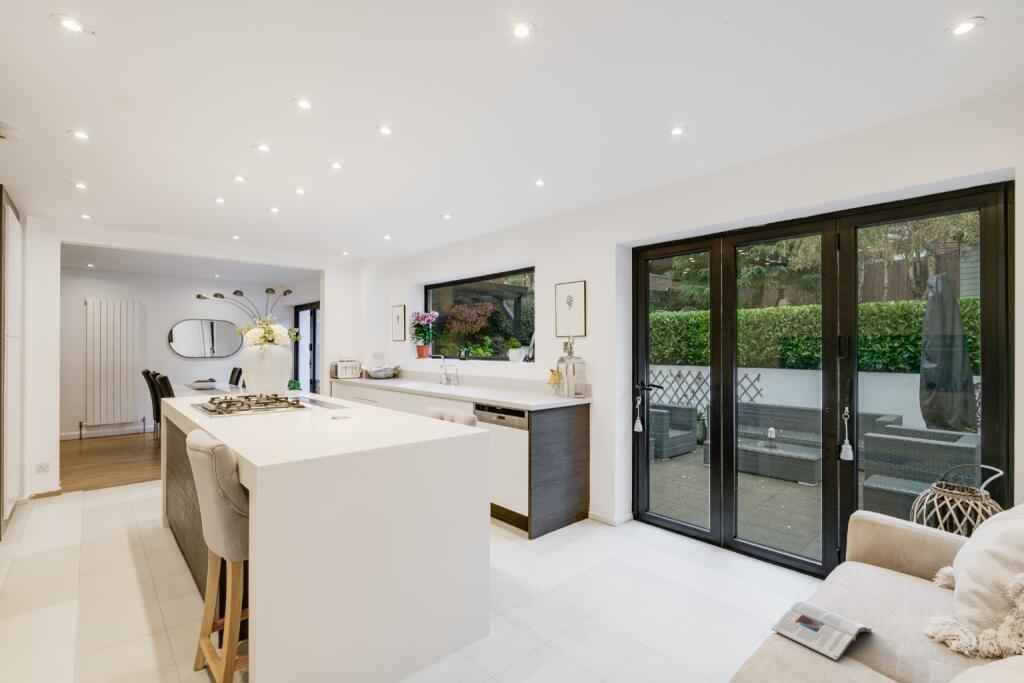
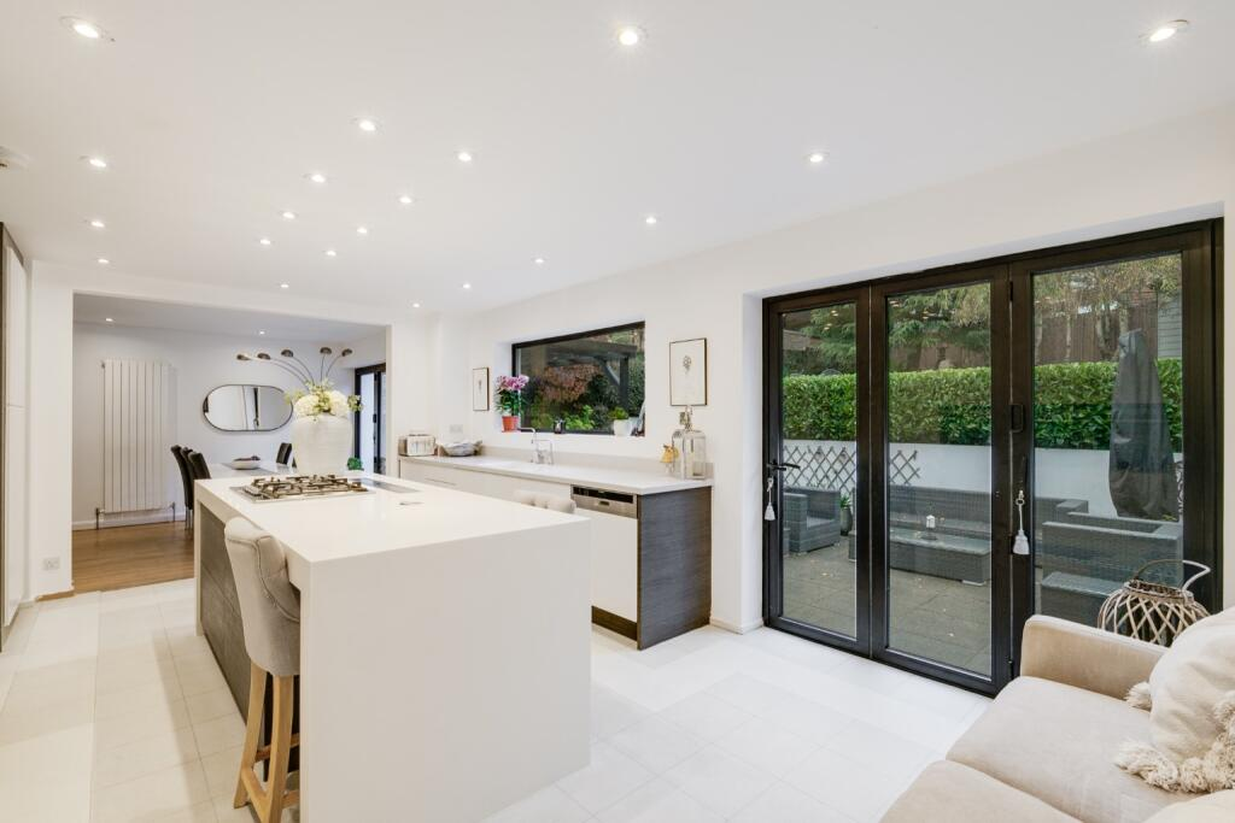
- magazine (821, 624)
